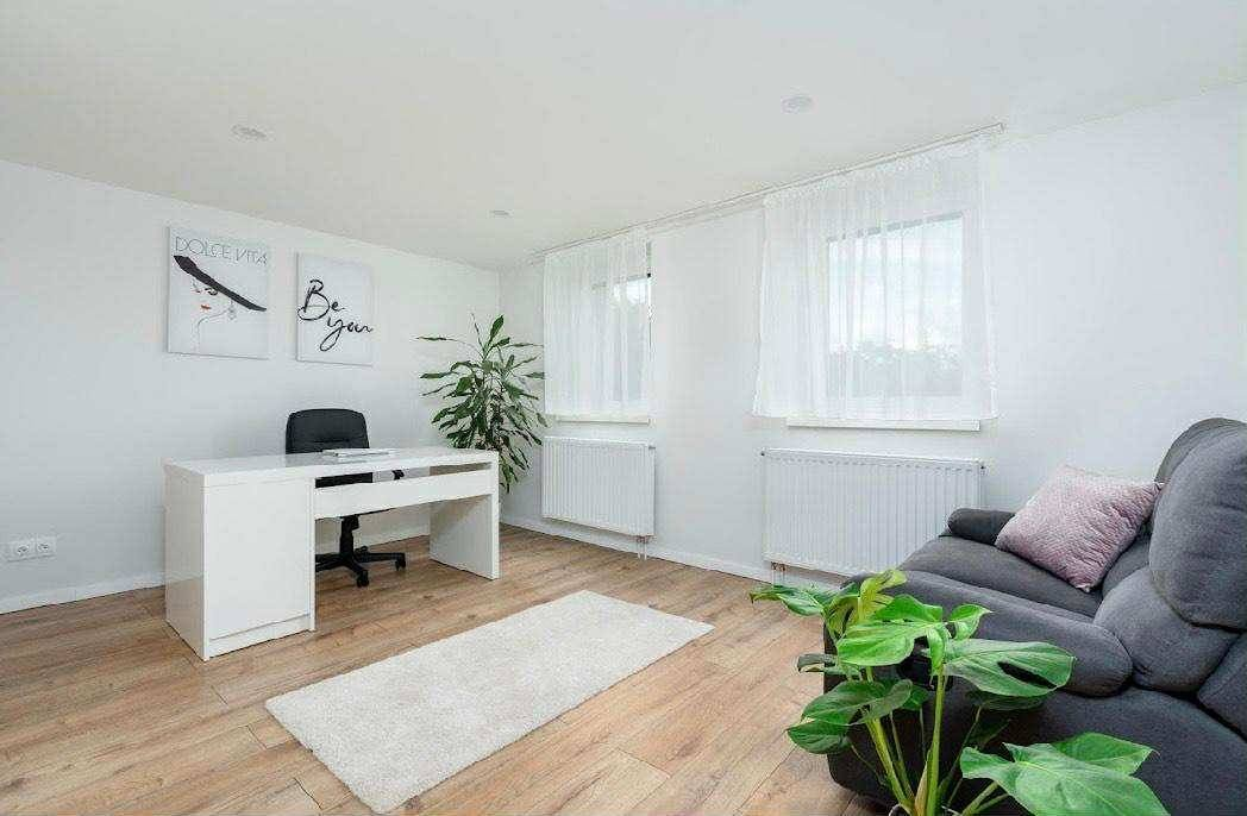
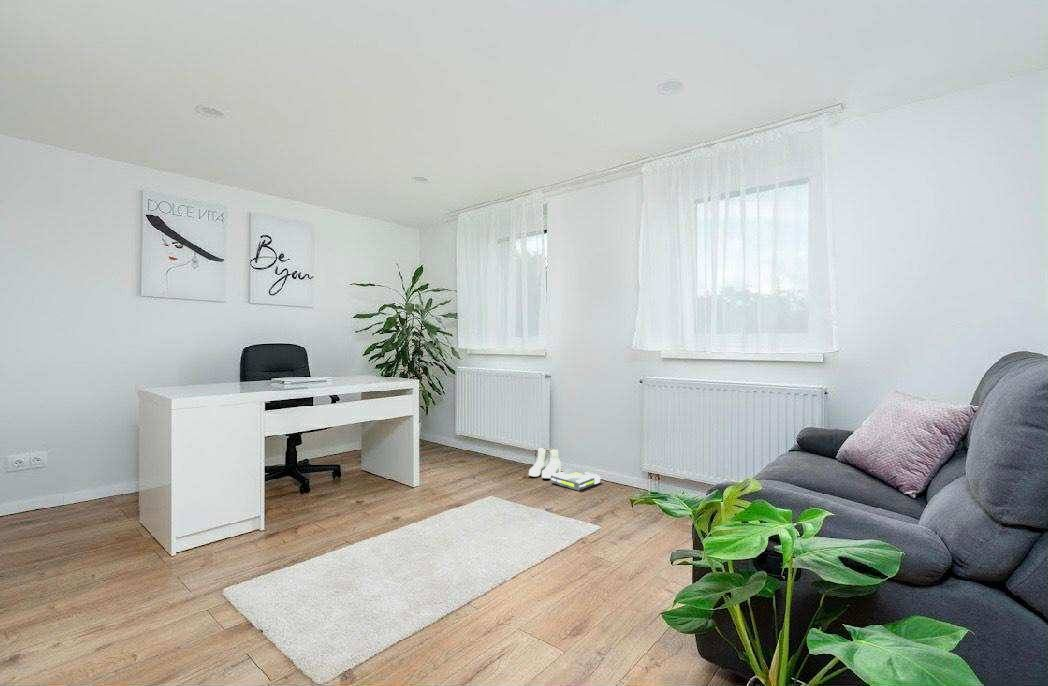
+ boots (545, 462)
+ box (575, 478)
